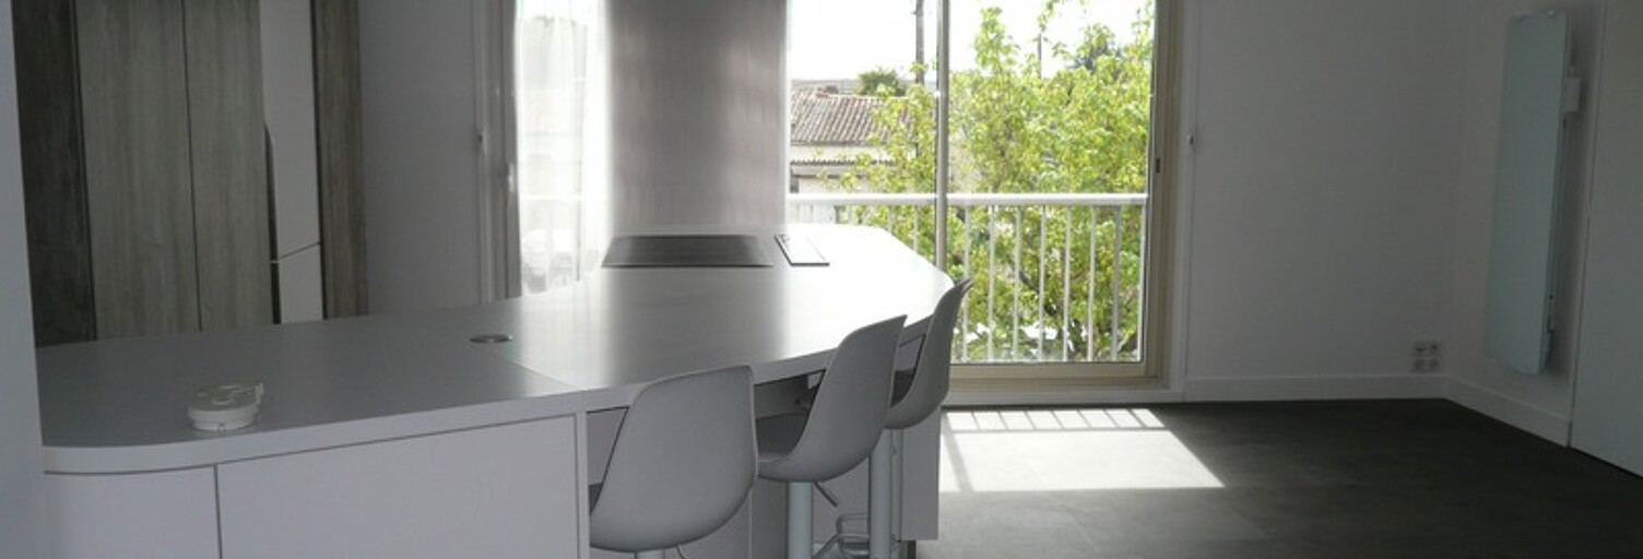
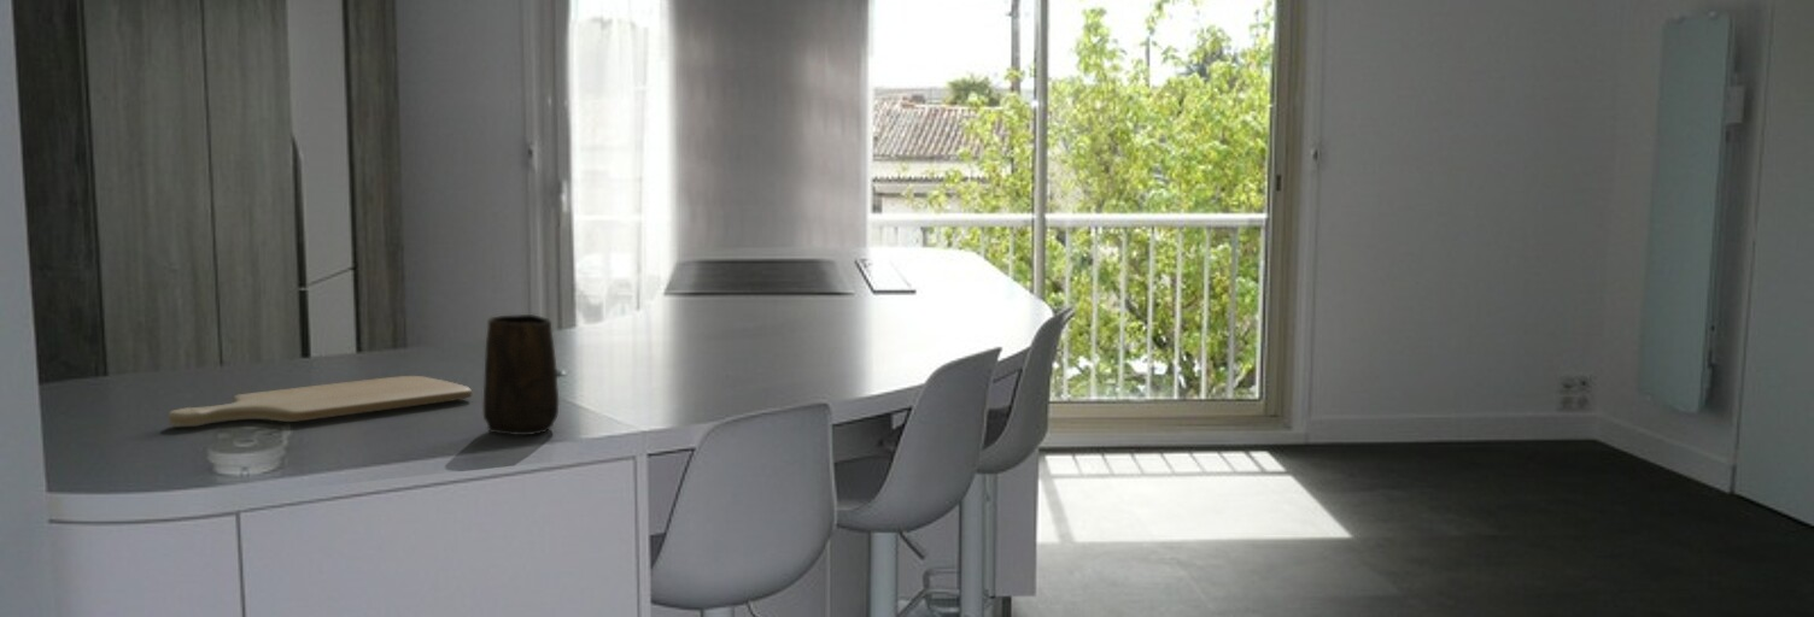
+ chopping board (316, 401)
+ mug (519, 372)
